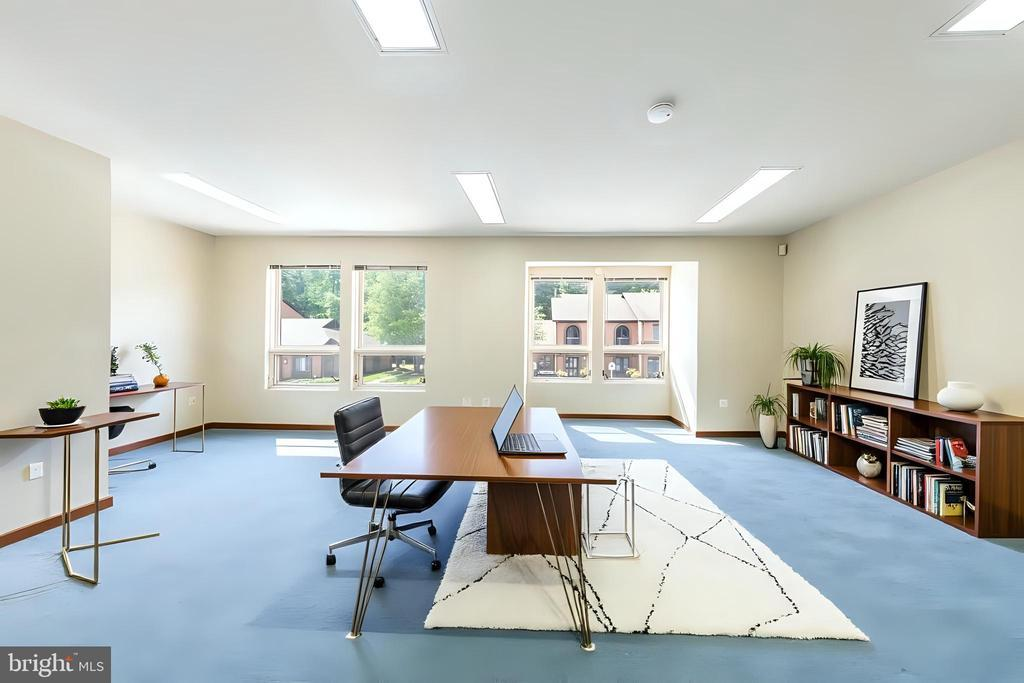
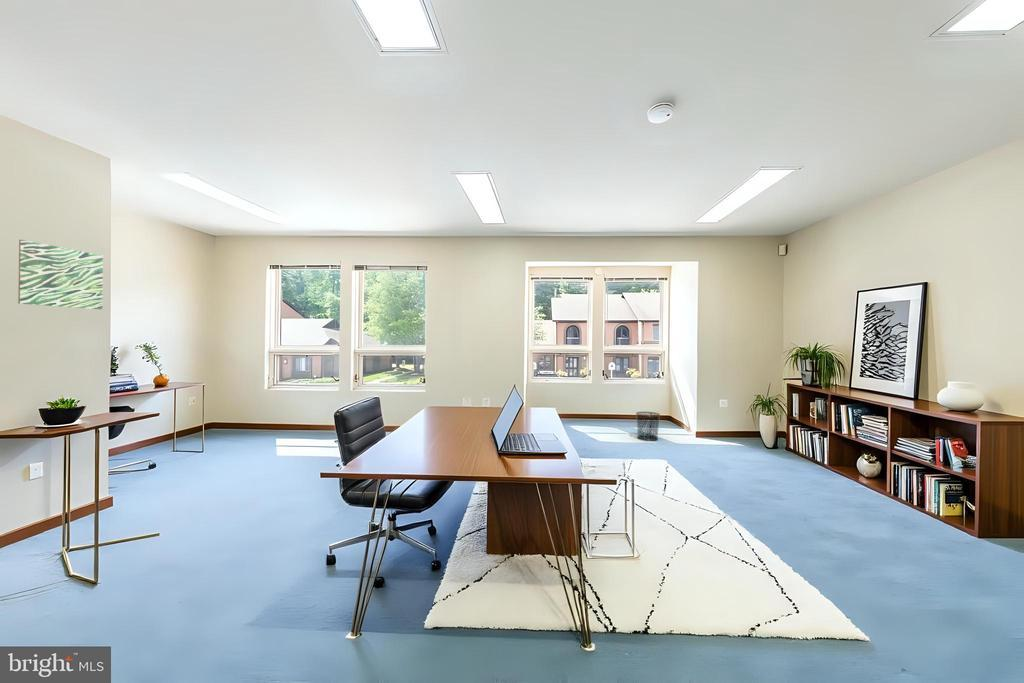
+ wall art (64, 277)
+ trash can (648, 425)
